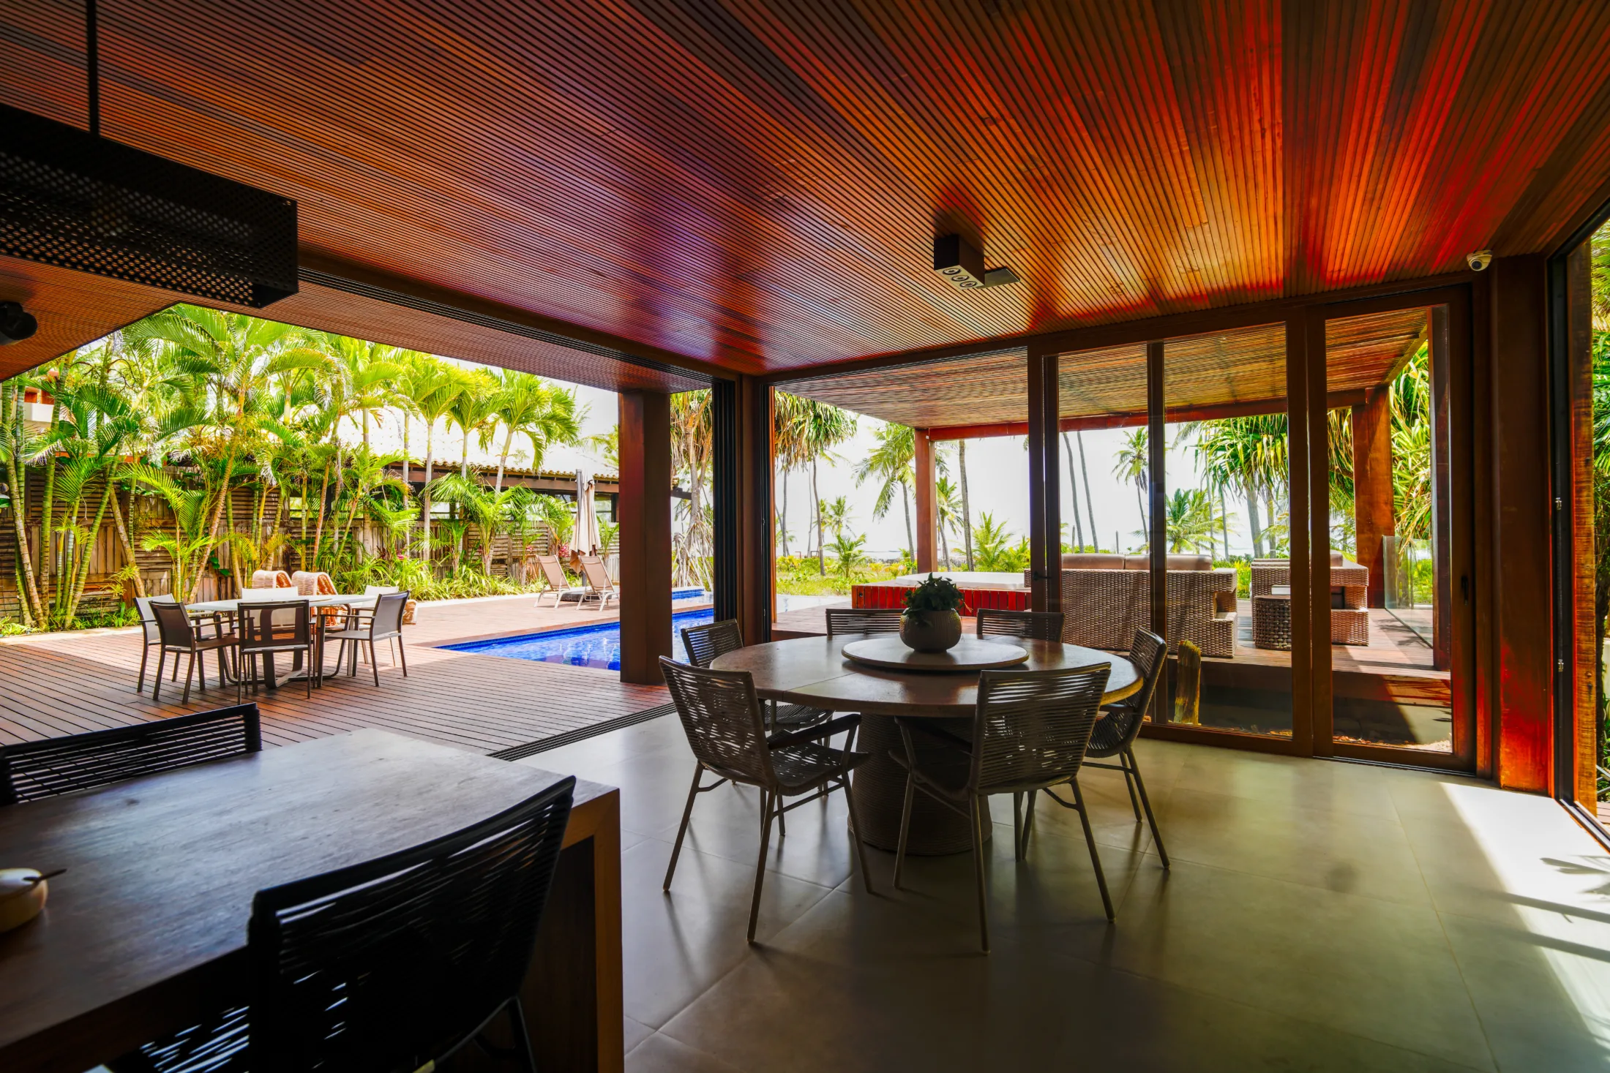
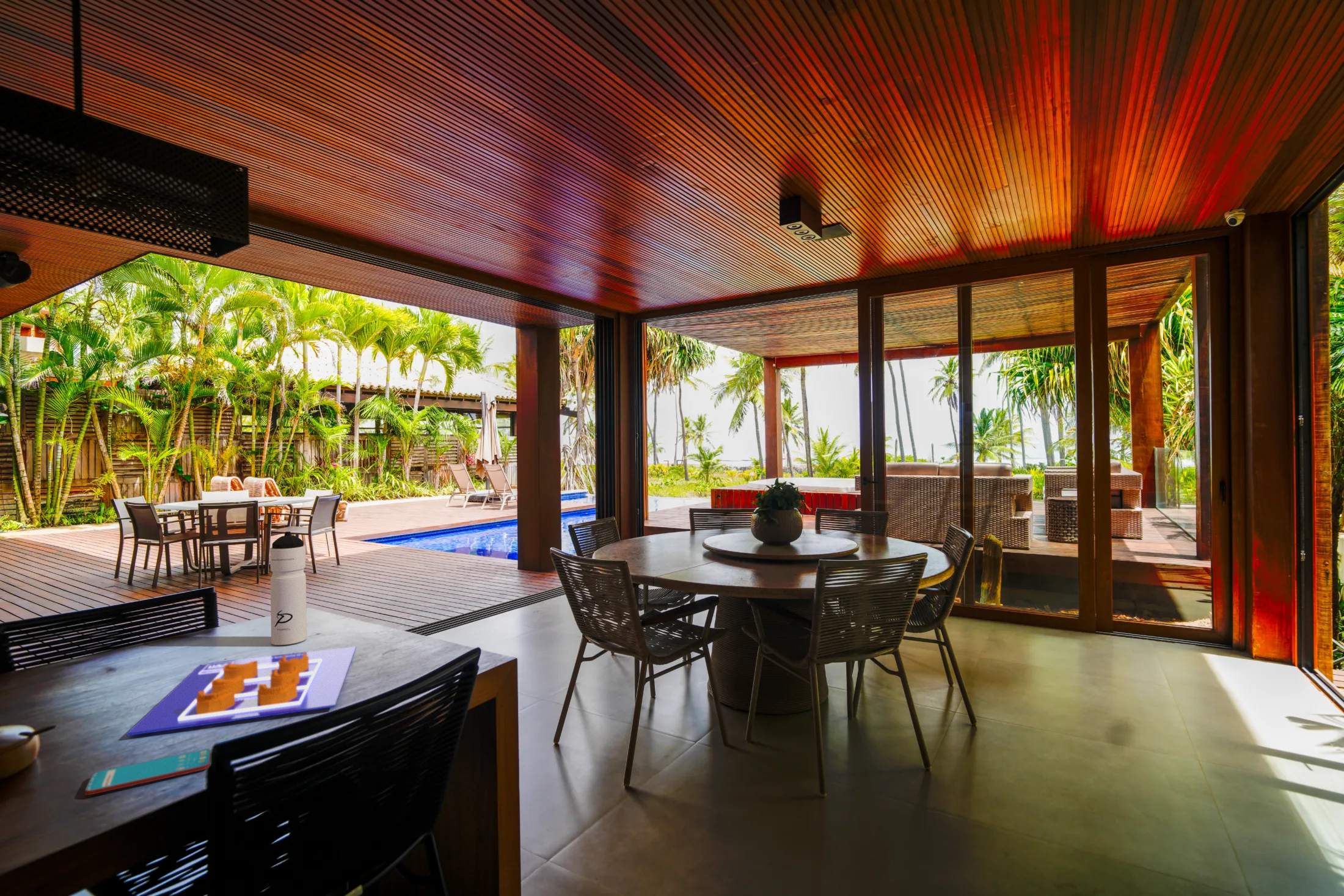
+ water bottle (288, 586)
+ smartphone (152, 770)
+ poster (261, 674)
